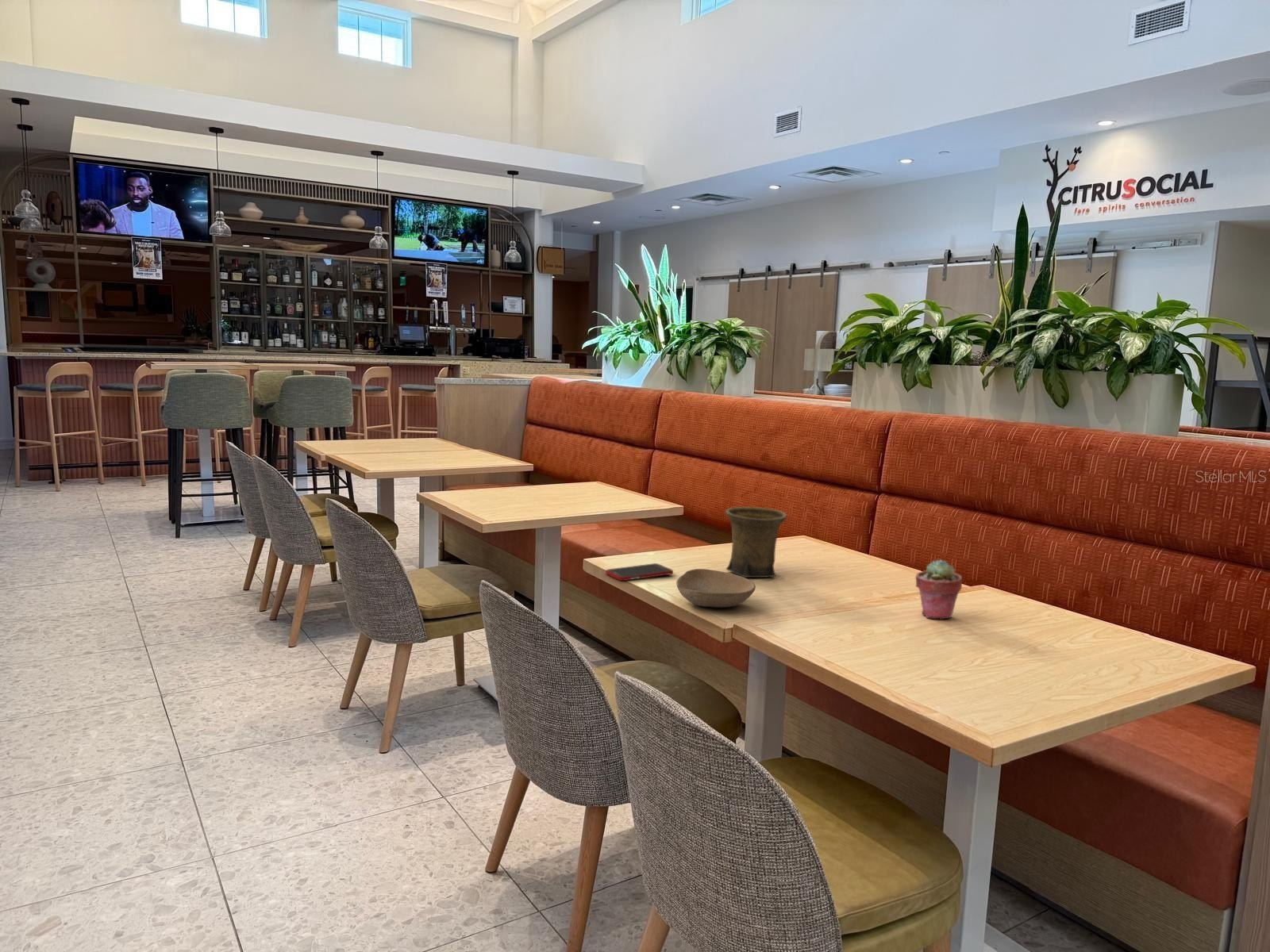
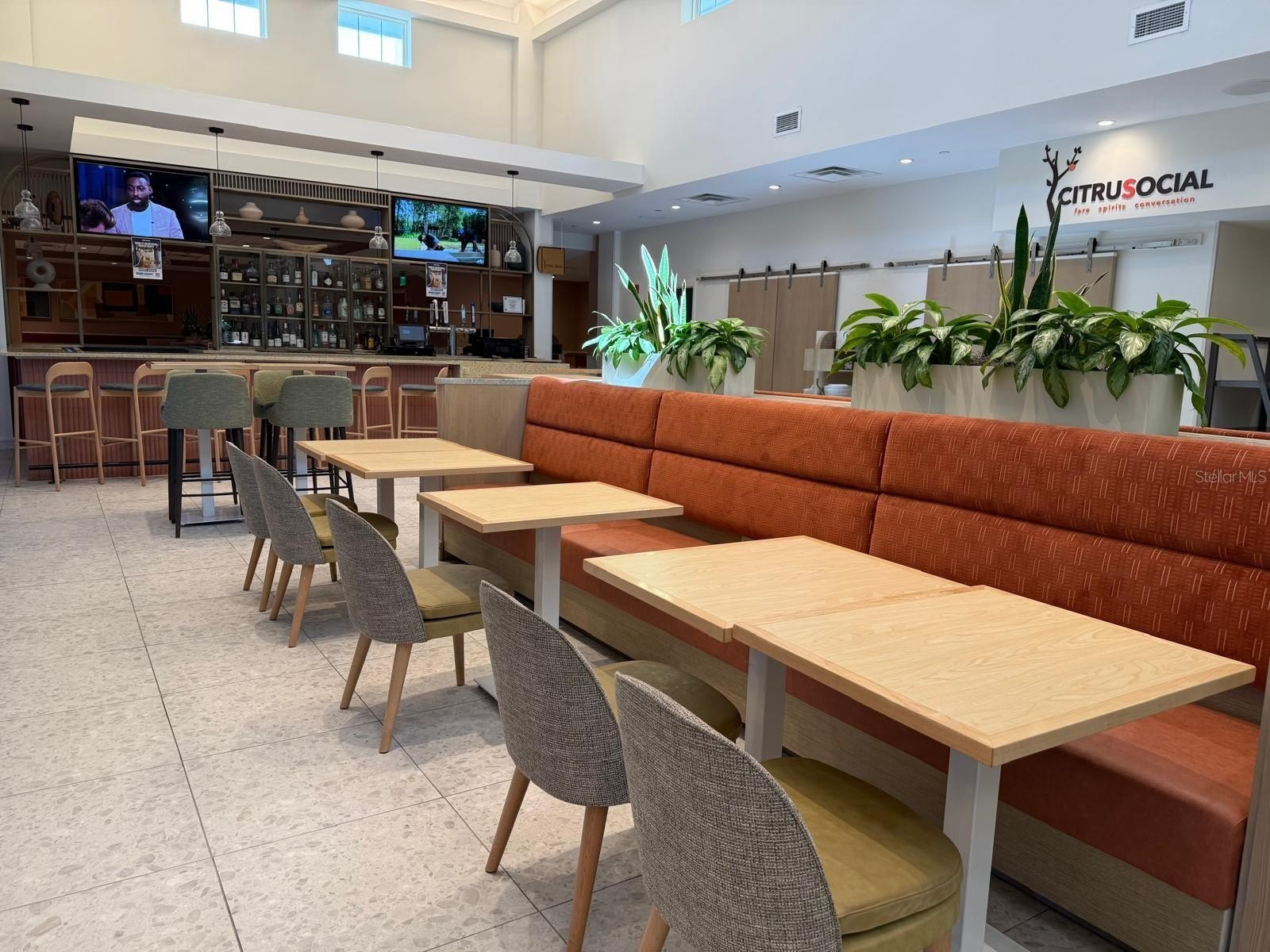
- bowl (716, 591)
- potted succulent (938, 587)
- mug (753, 542)
- cell phone (639, 572)
